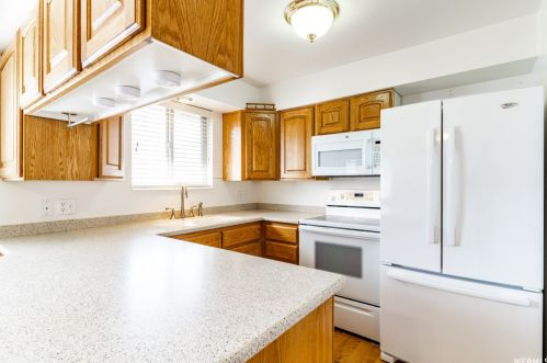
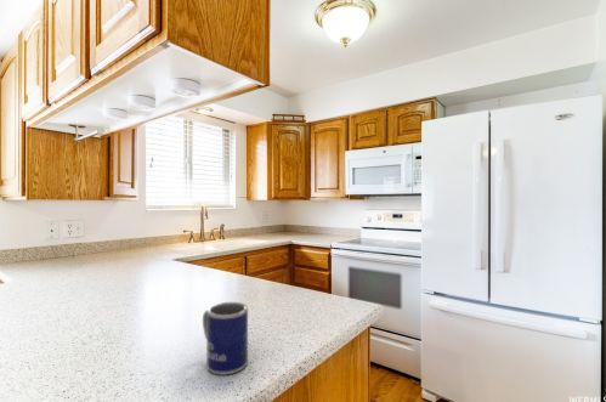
+ mug (221, 333)
